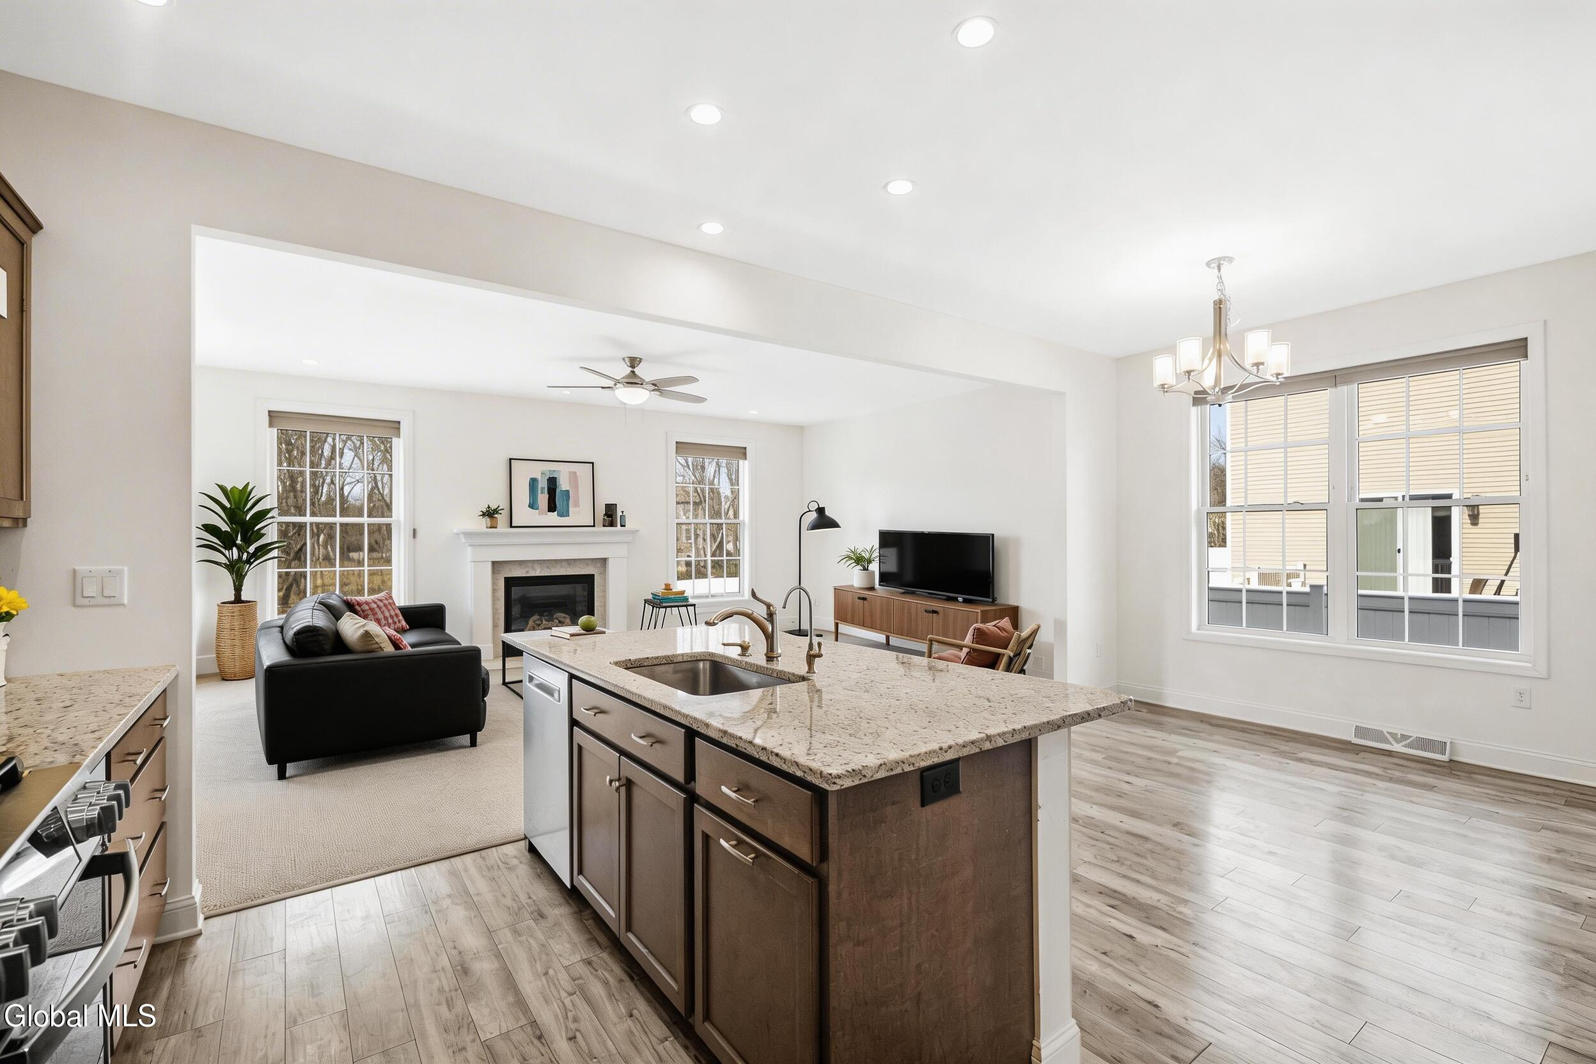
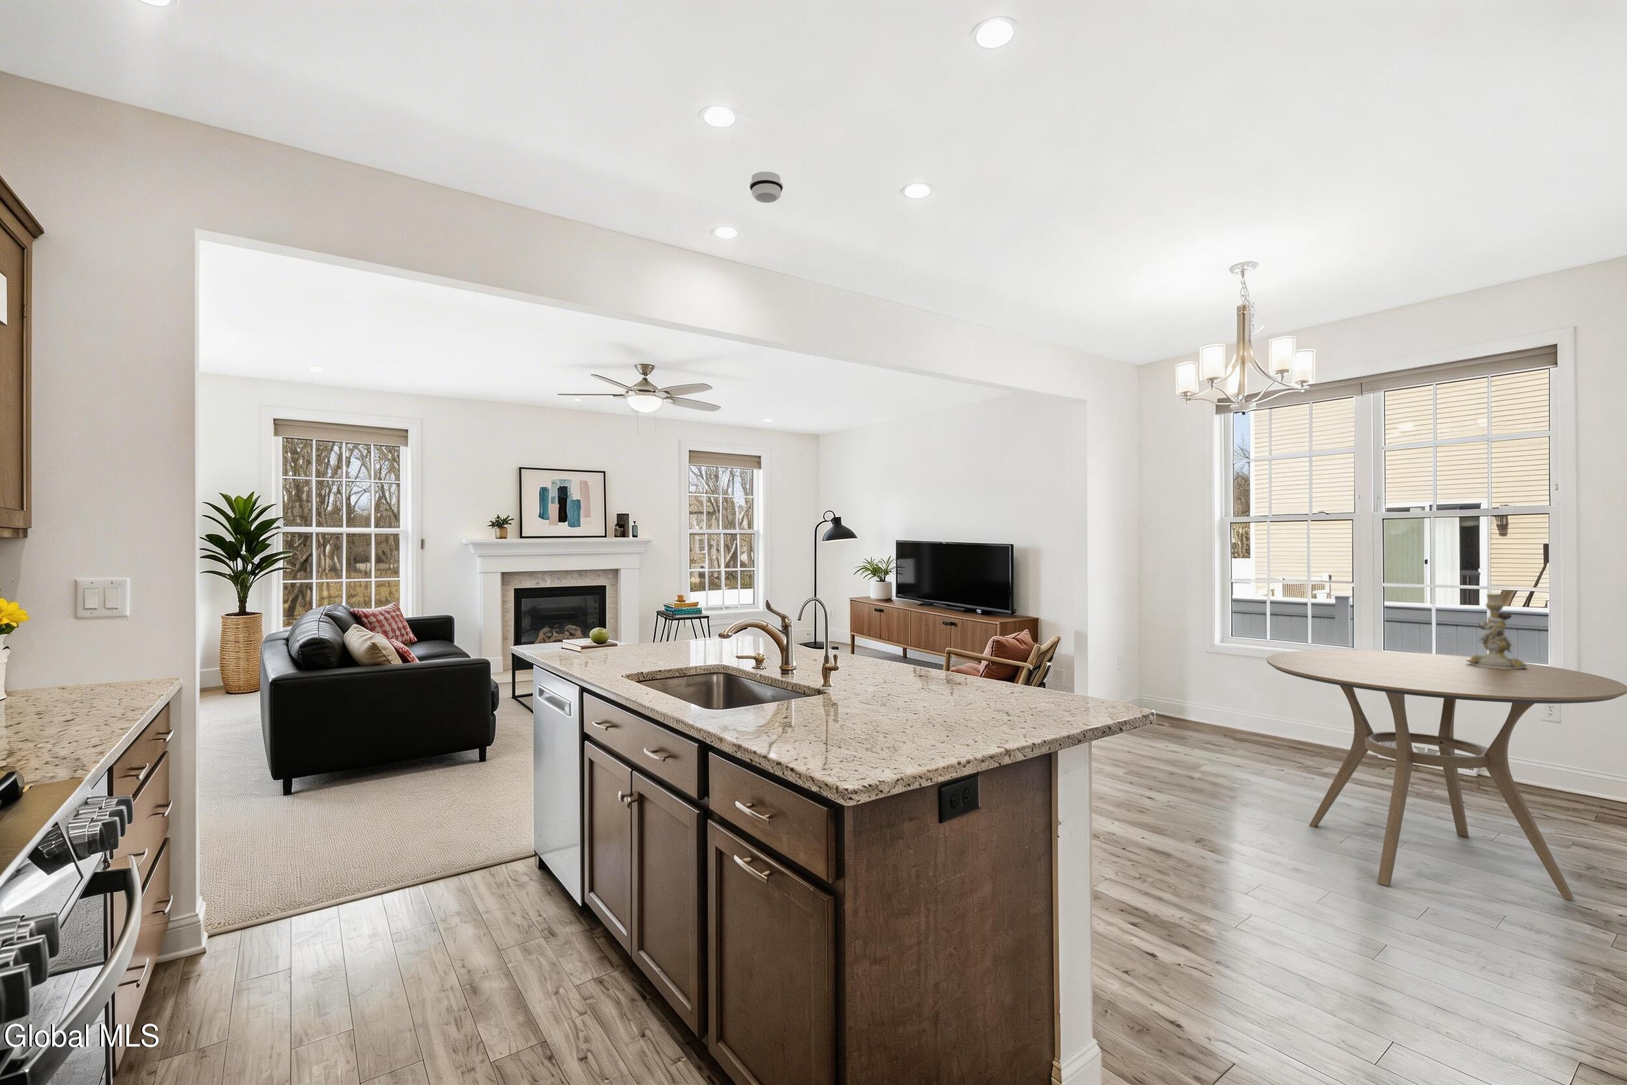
+ dining table (1427, 764)
+ candlestick (1496, 628)
+ smoke detector (766, 188)
